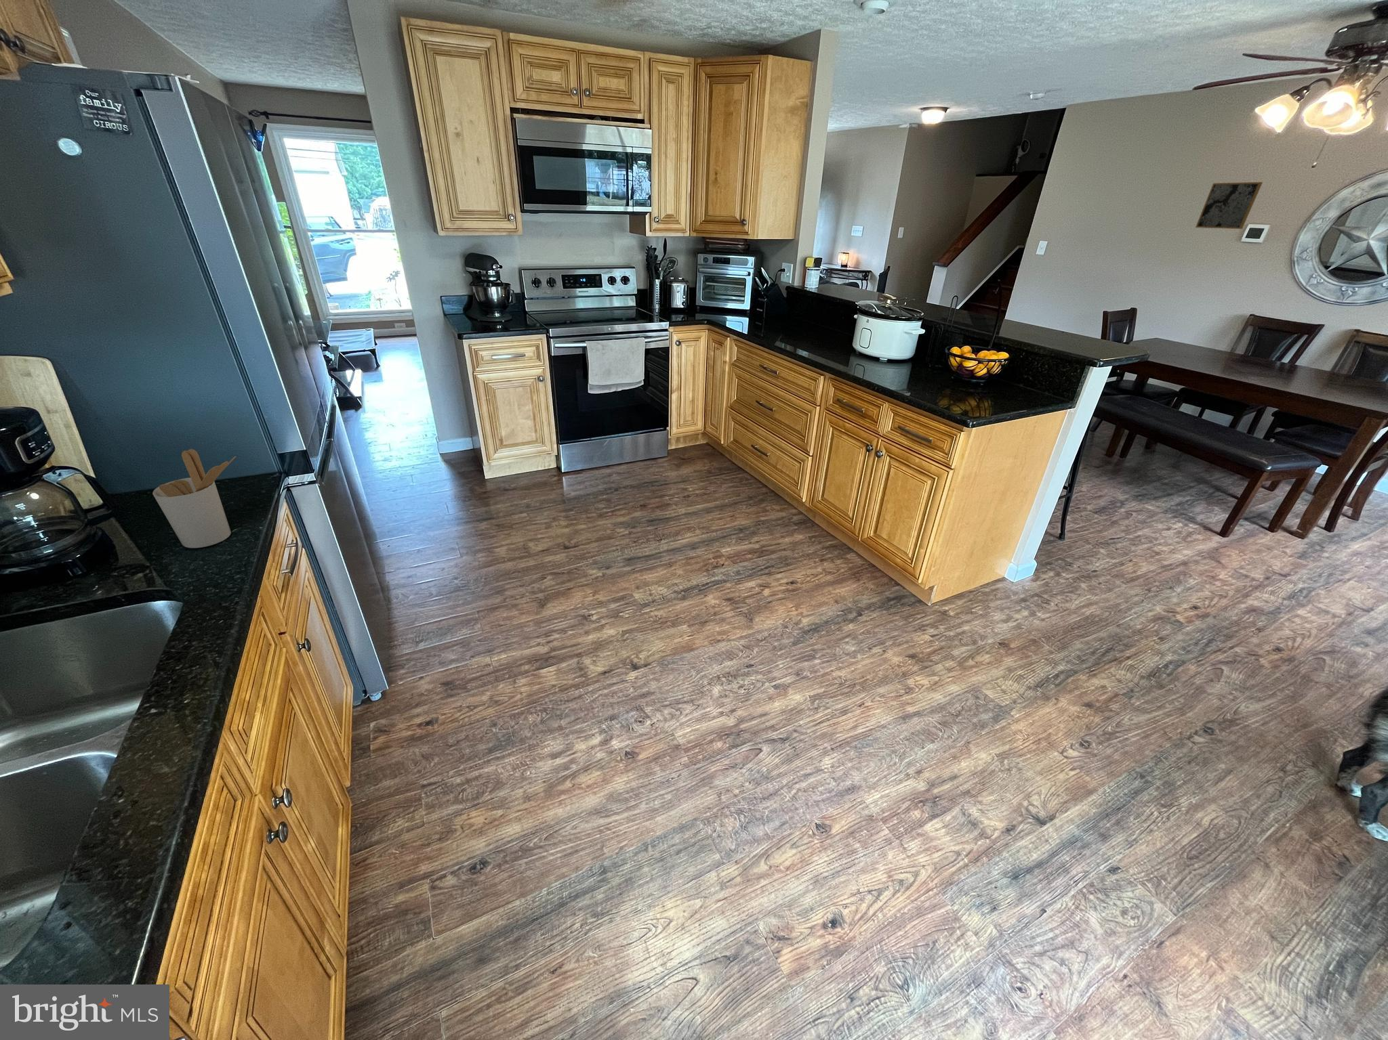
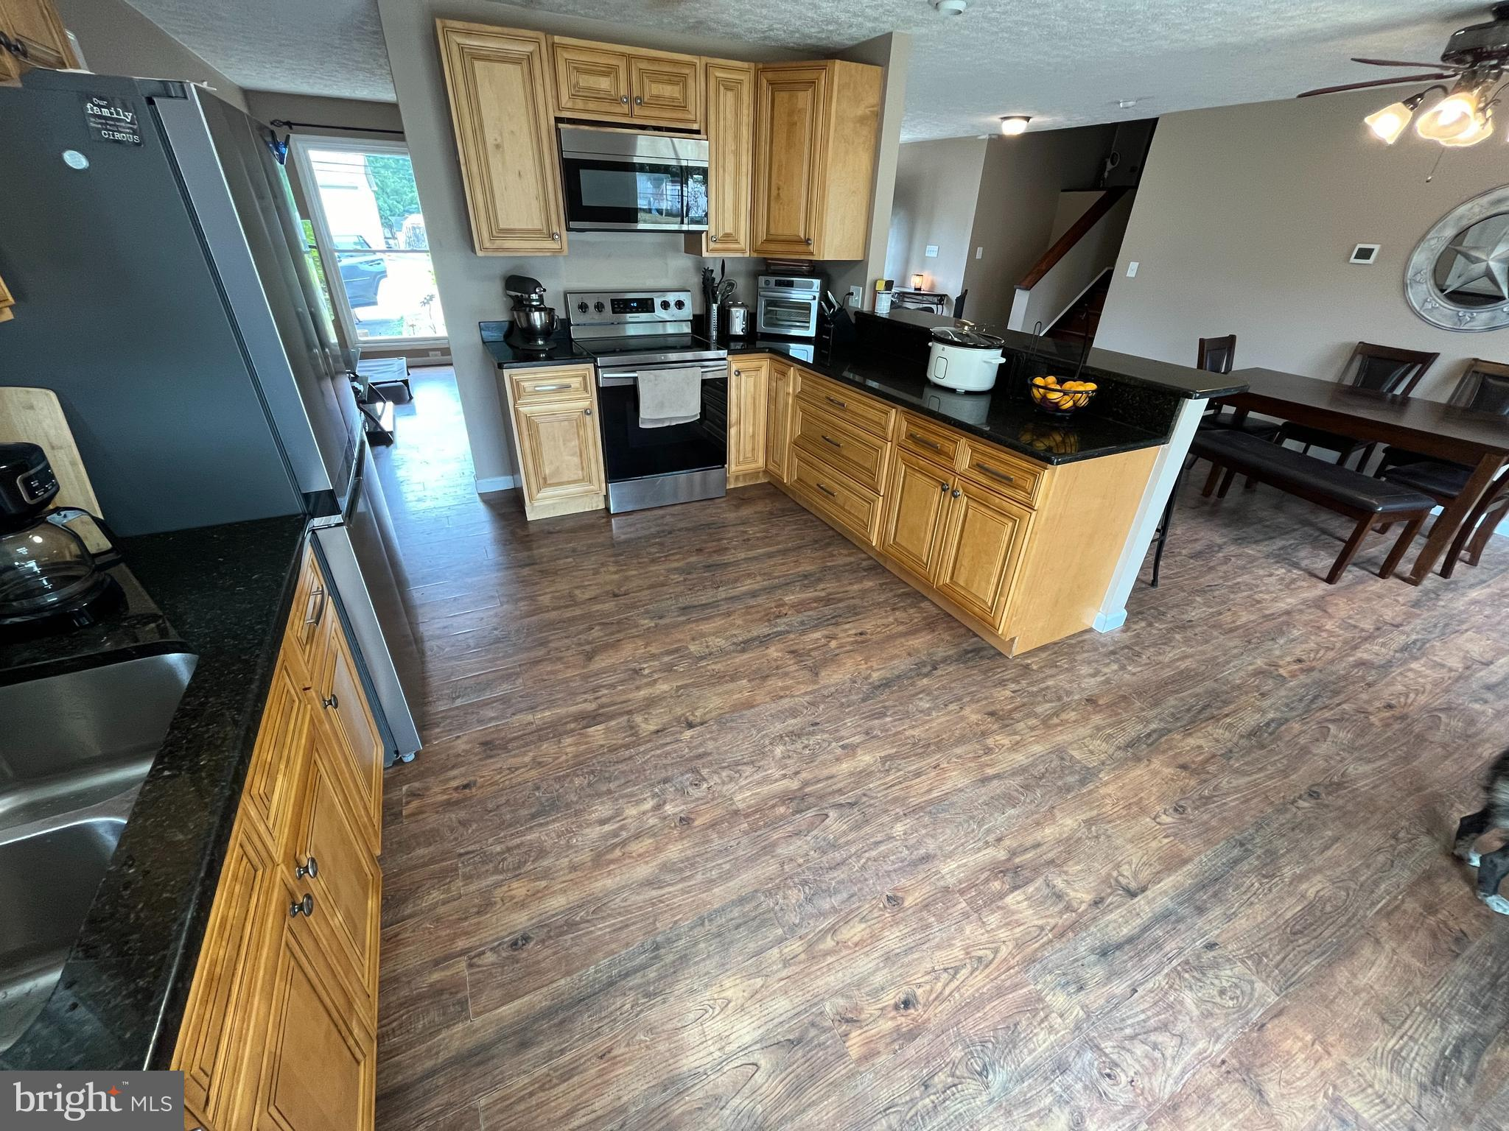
- utensil holder (204, 499)
- wall art (1227, 205)
